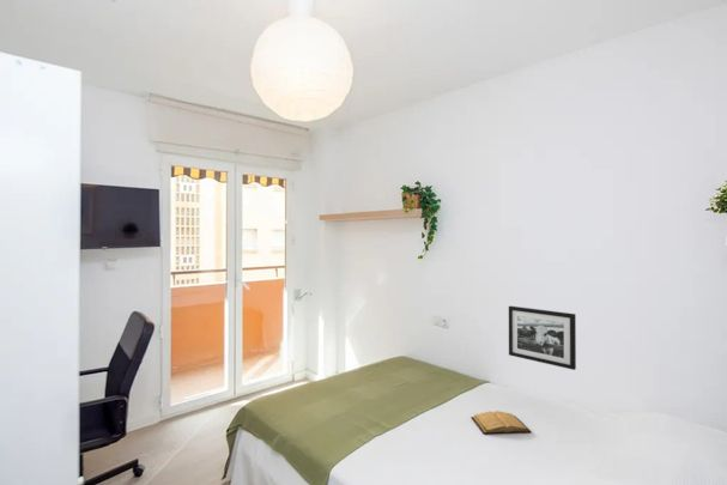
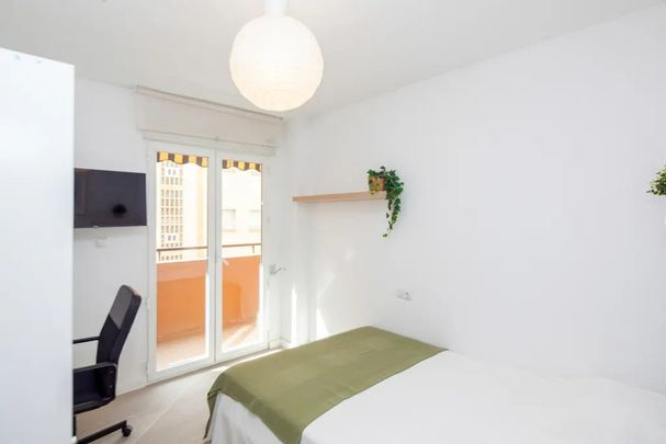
- book (499, 420)
- picture frame (540, 335)
